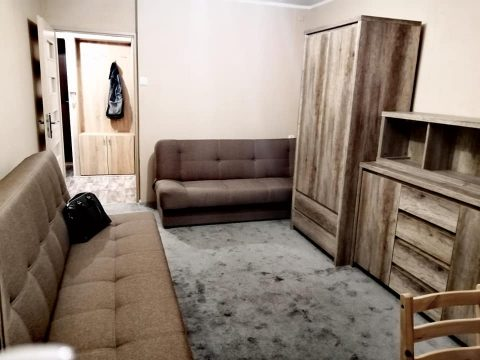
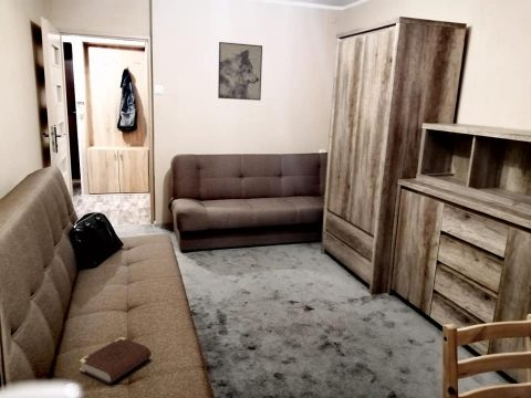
+ book (116, 358)
+ wall art (240, 72)
